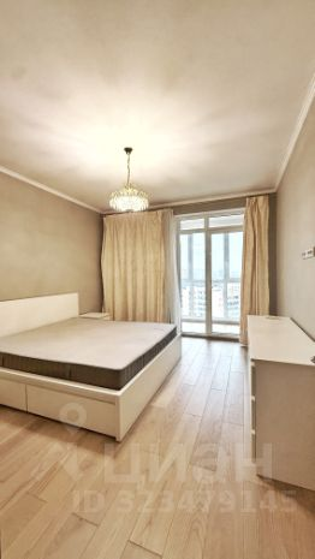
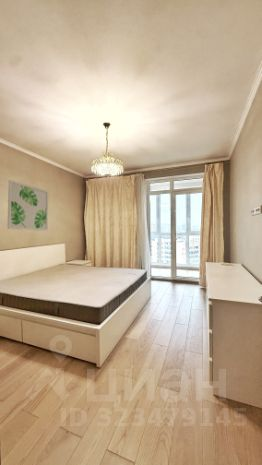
+ wall art (30, 207)
